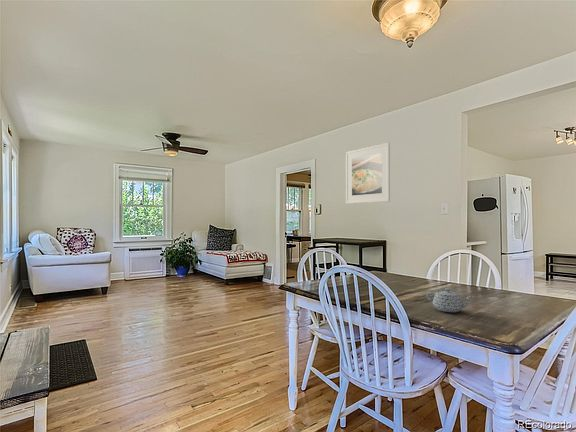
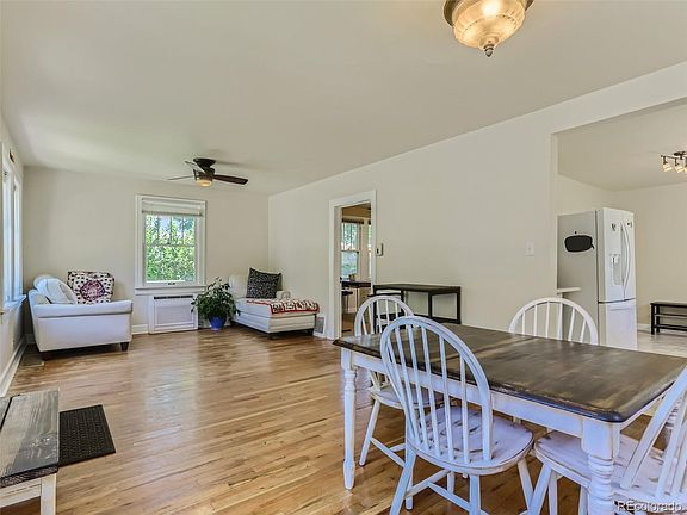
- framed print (366, 175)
- teapot (449, 299)
